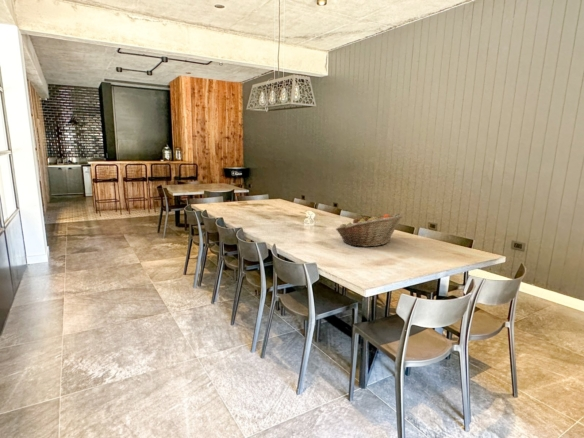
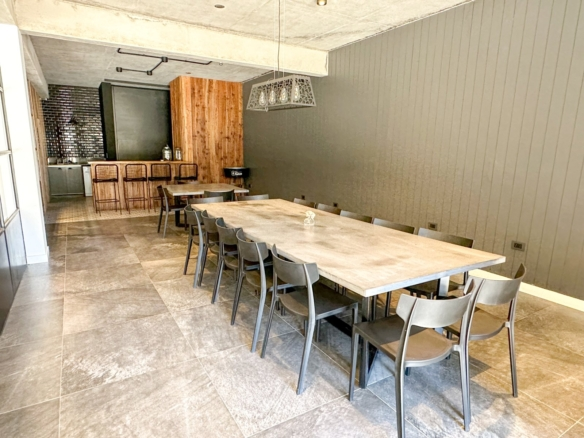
- fruit basket (369, 227)
